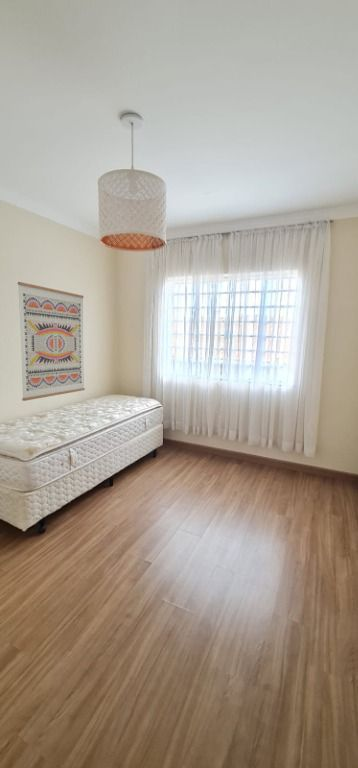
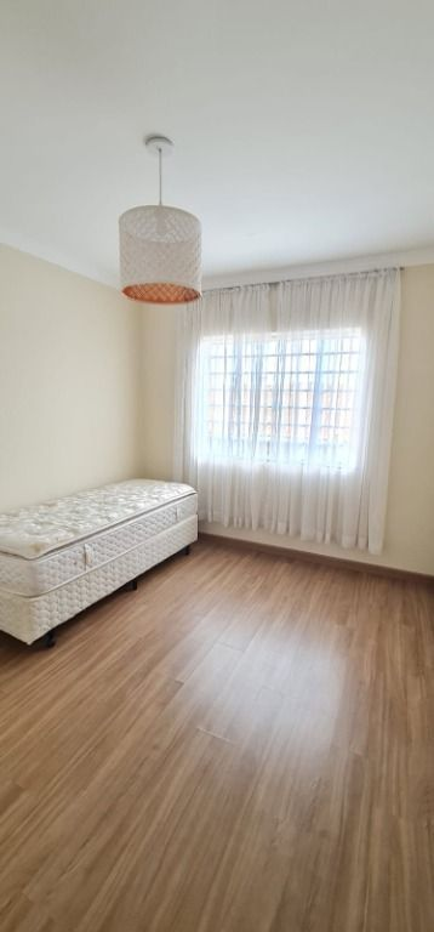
- wall art (55, 343)
